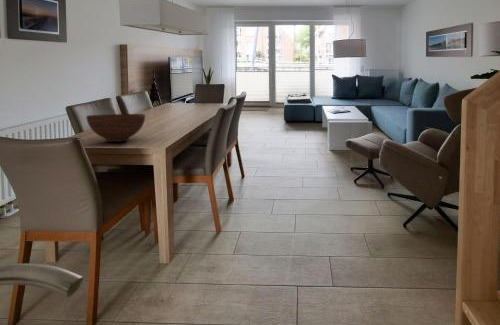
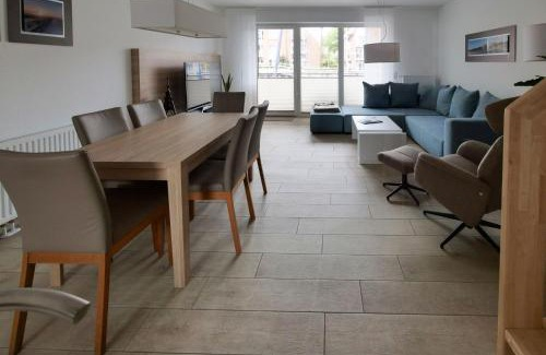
- fruit bowl (116, 128)
